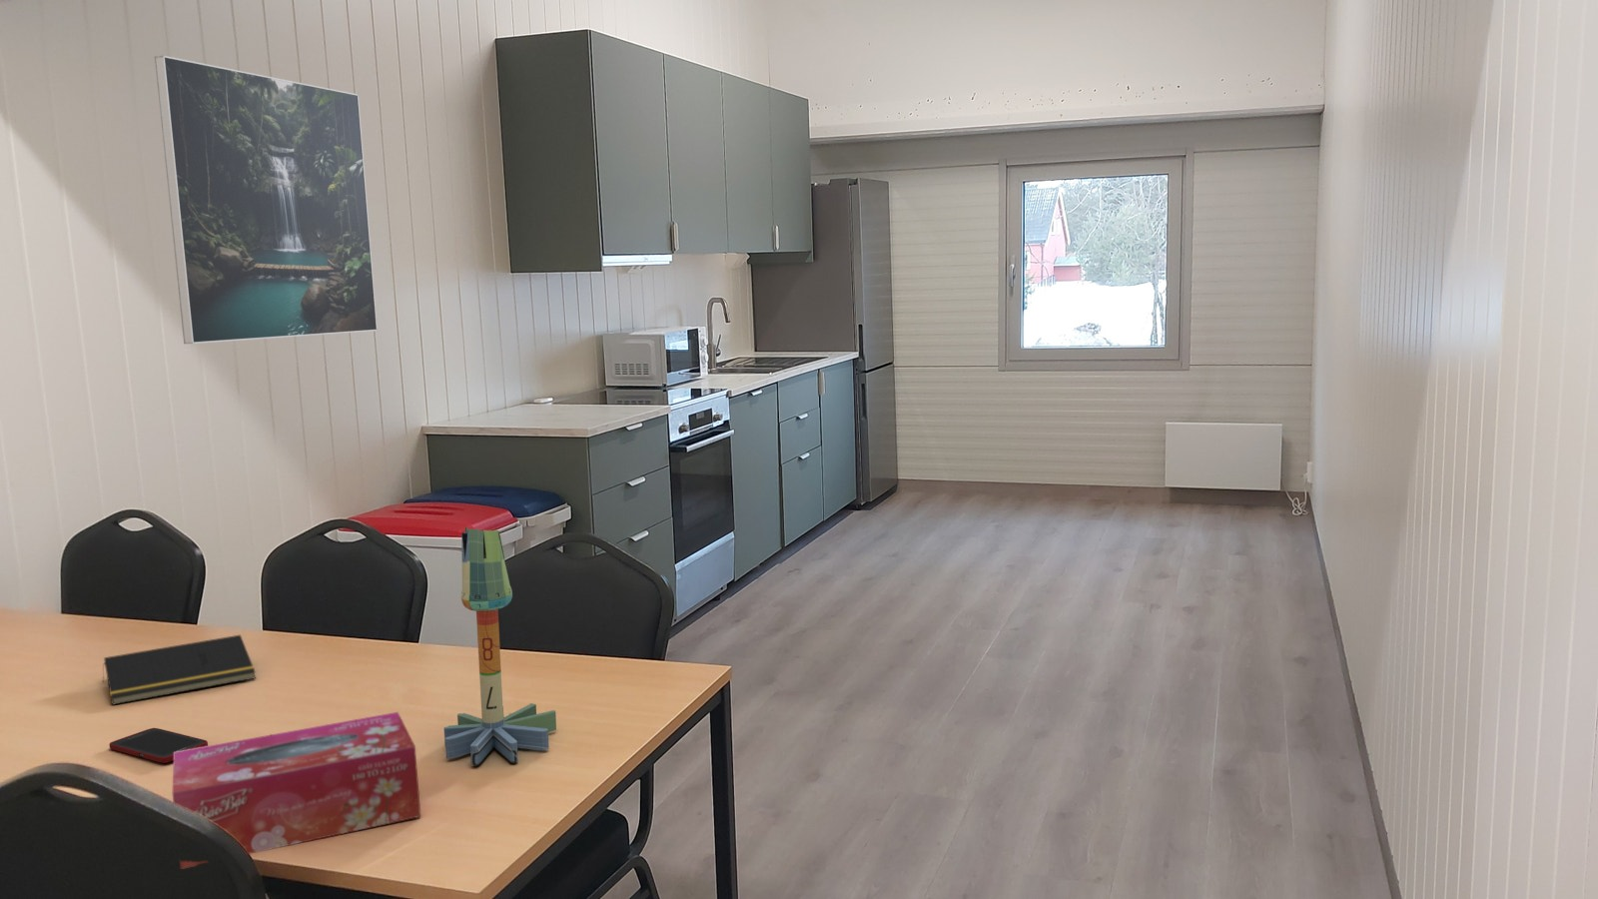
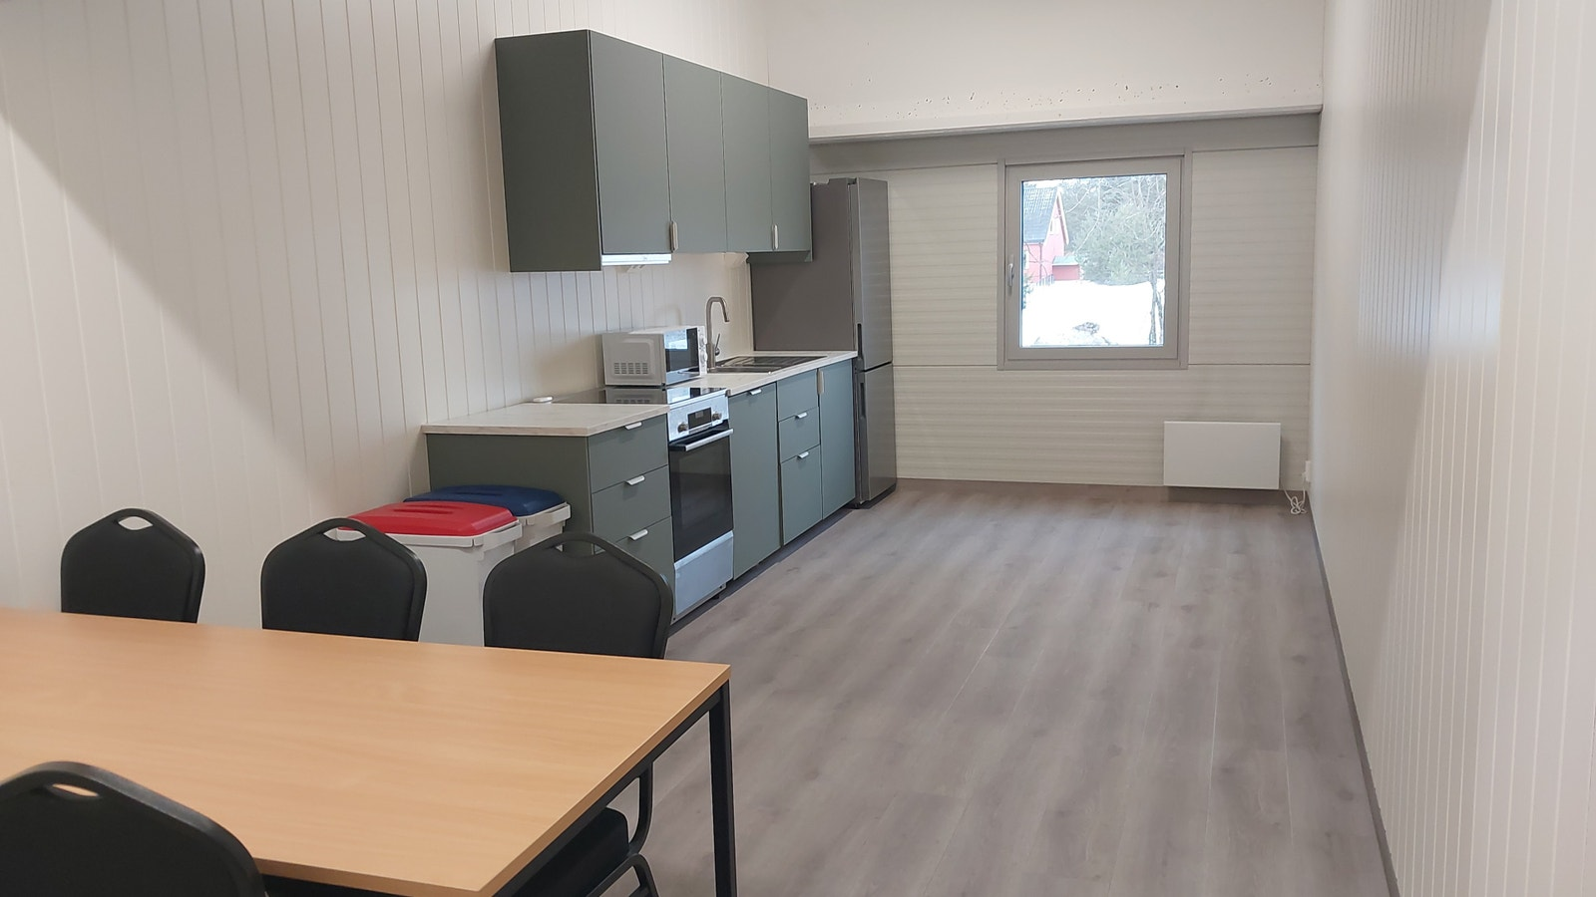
- notepad (180, 667)
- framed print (278, 209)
- cell phone (158, 745)
- tissue box (296, 784)
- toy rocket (493, 636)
